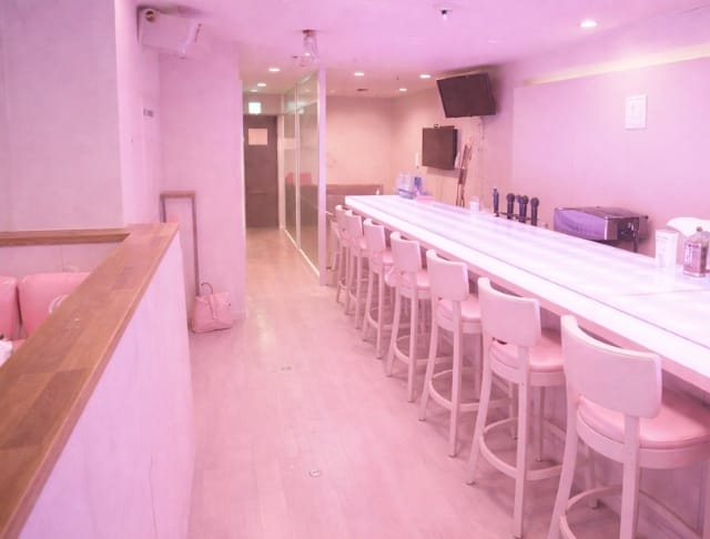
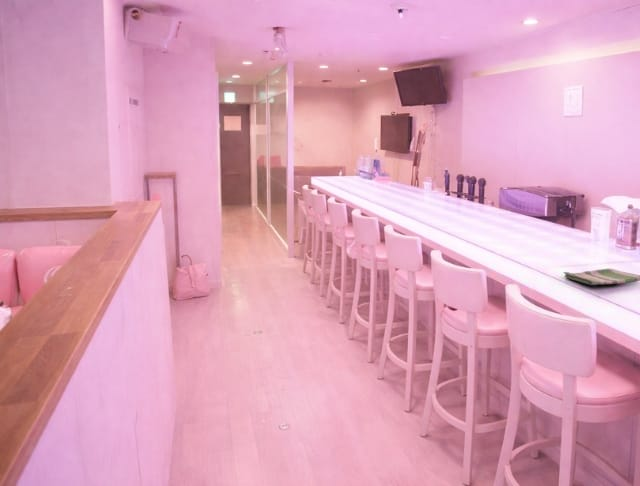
+ dish towel (602, 276)
